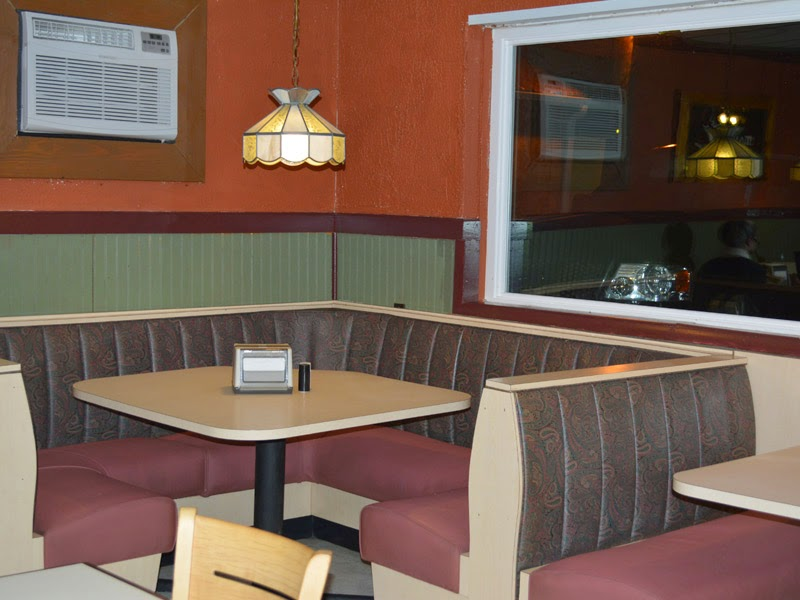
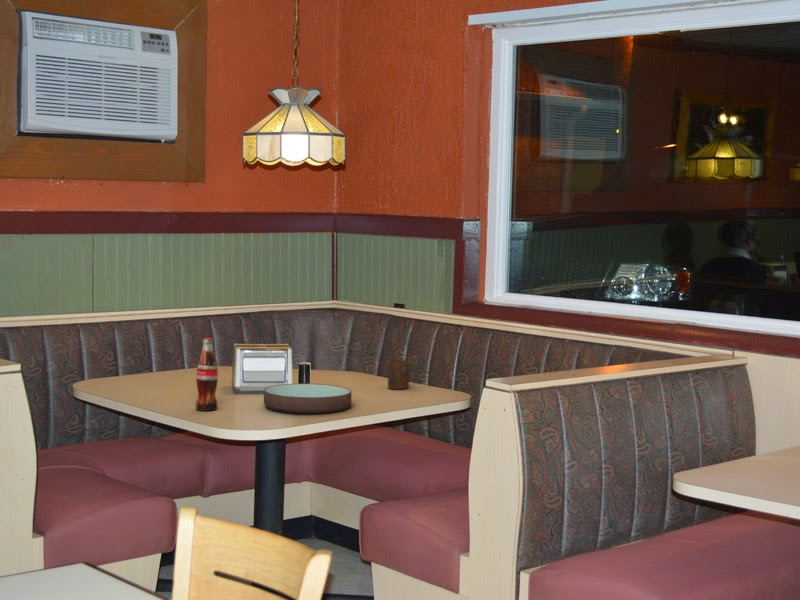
+ bowl (307, 398)
+ pop (207, 373)
+ cup (397, 374)
